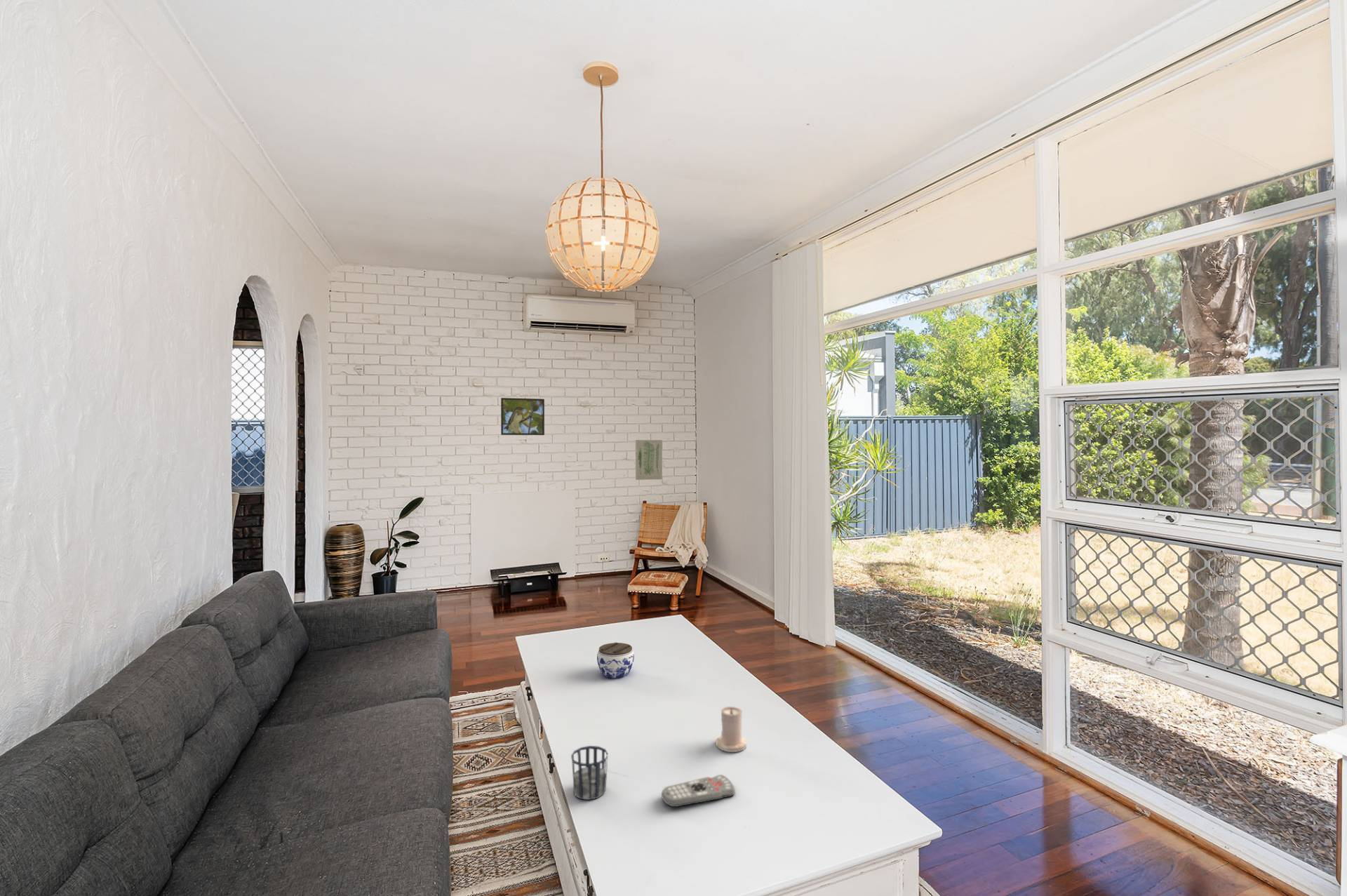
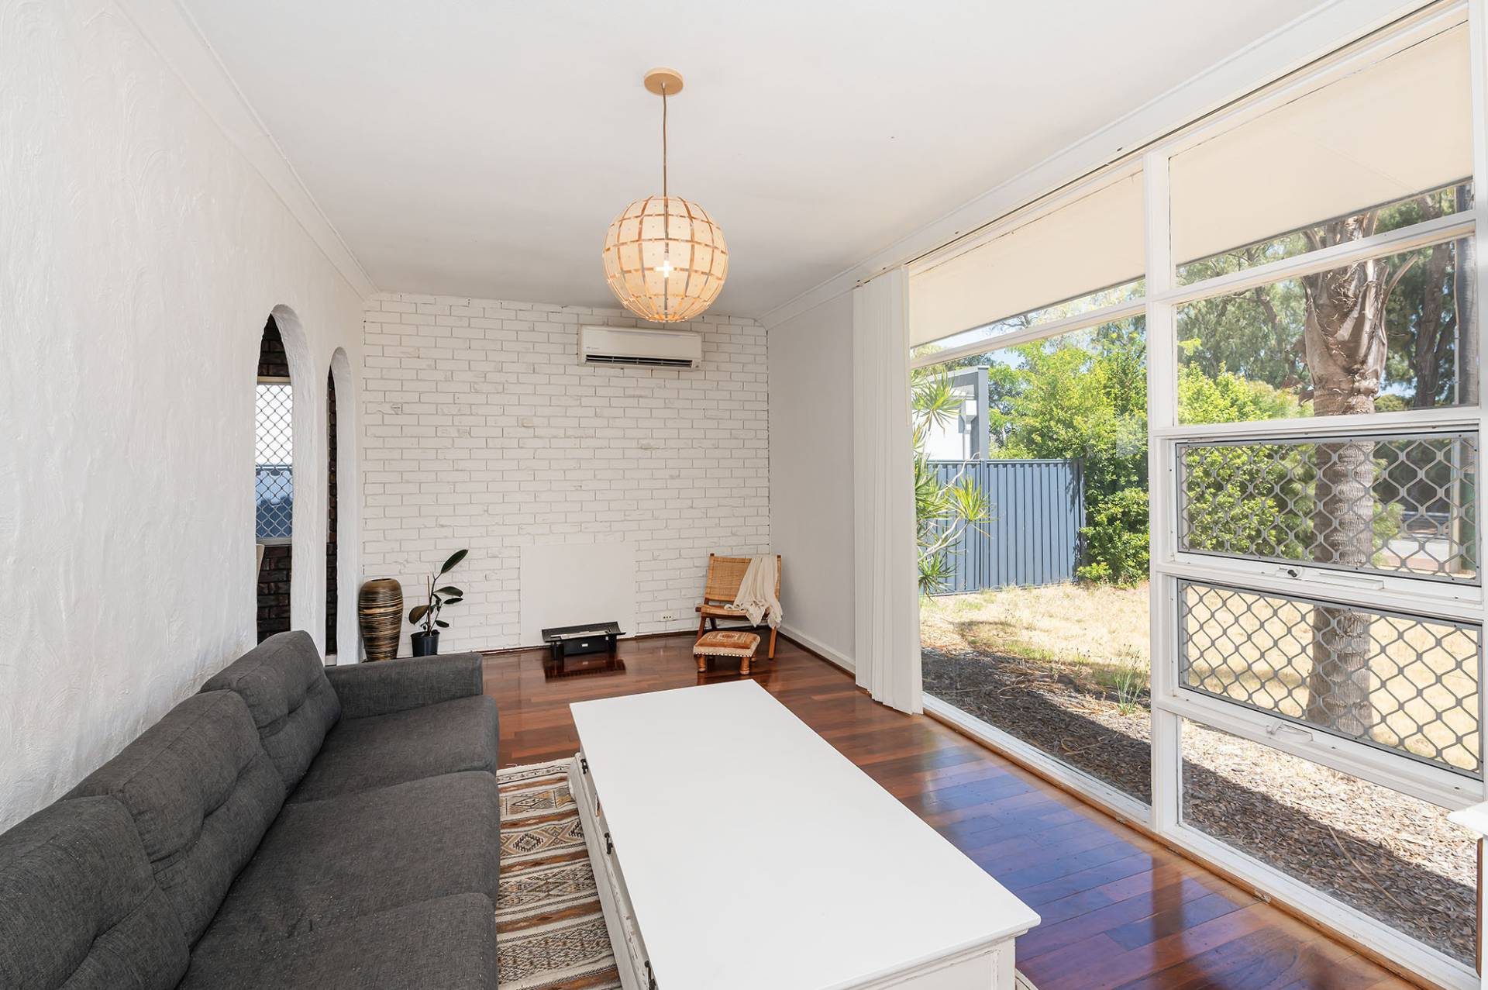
- remote control (697, 791)
- wall art (648, 460)
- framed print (523, 416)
- cup (589, 773)
- jar (615, 660)
- candle (731, 725)
